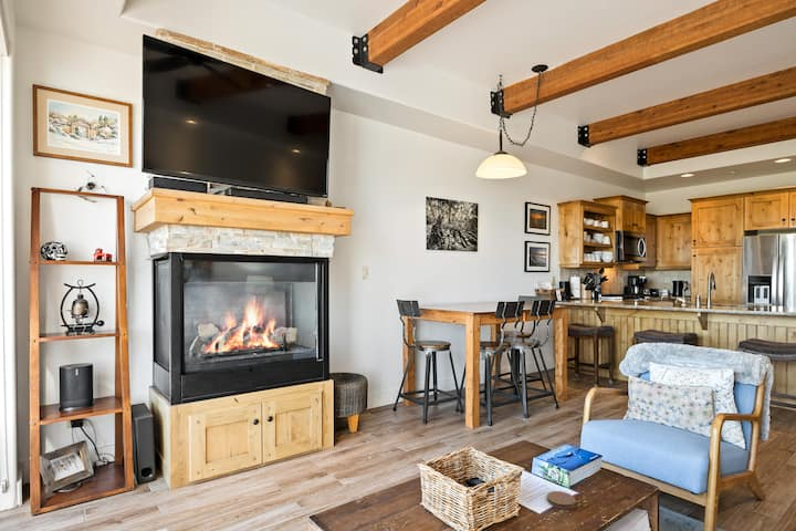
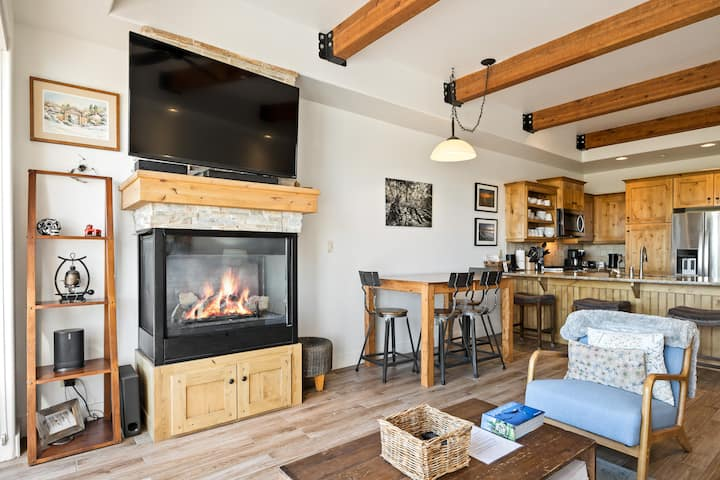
- coaster (561, 499)
